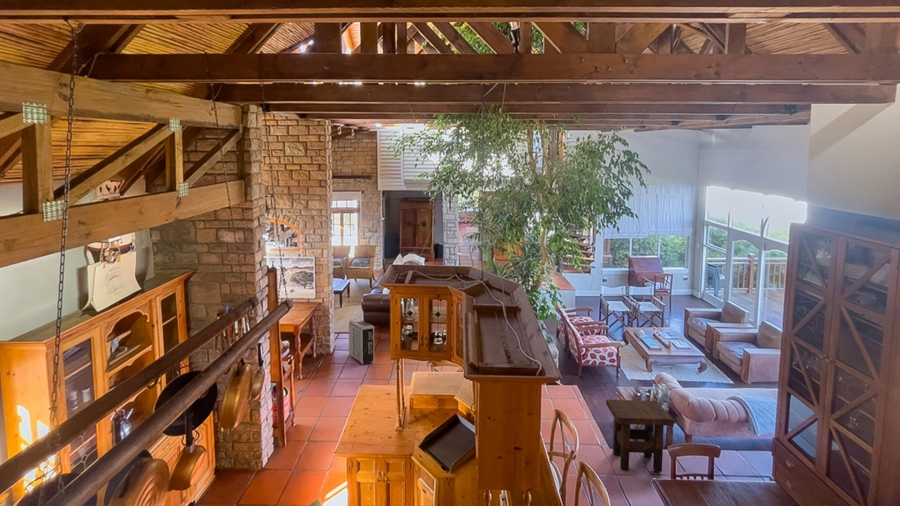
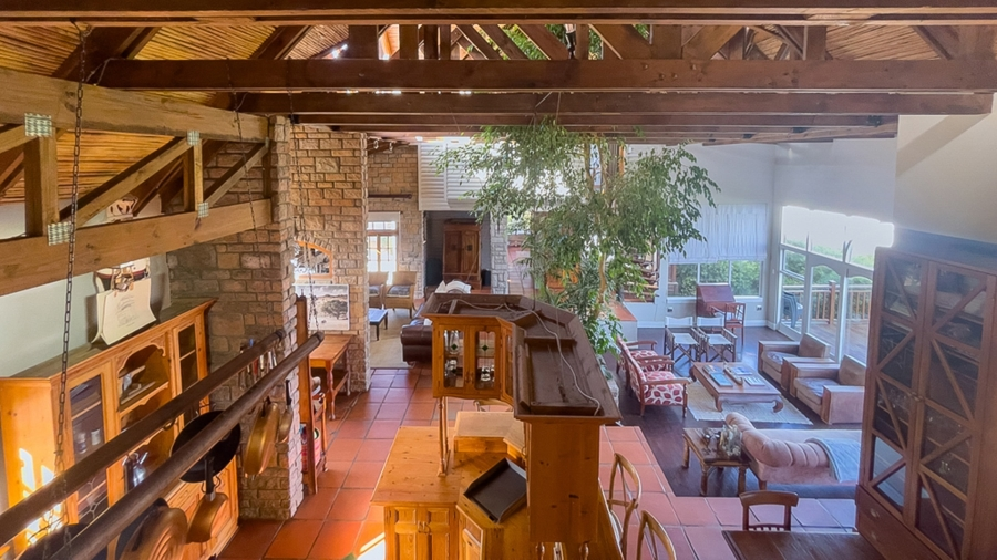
- air purifier (361, 340)
- side table (637, 435)
